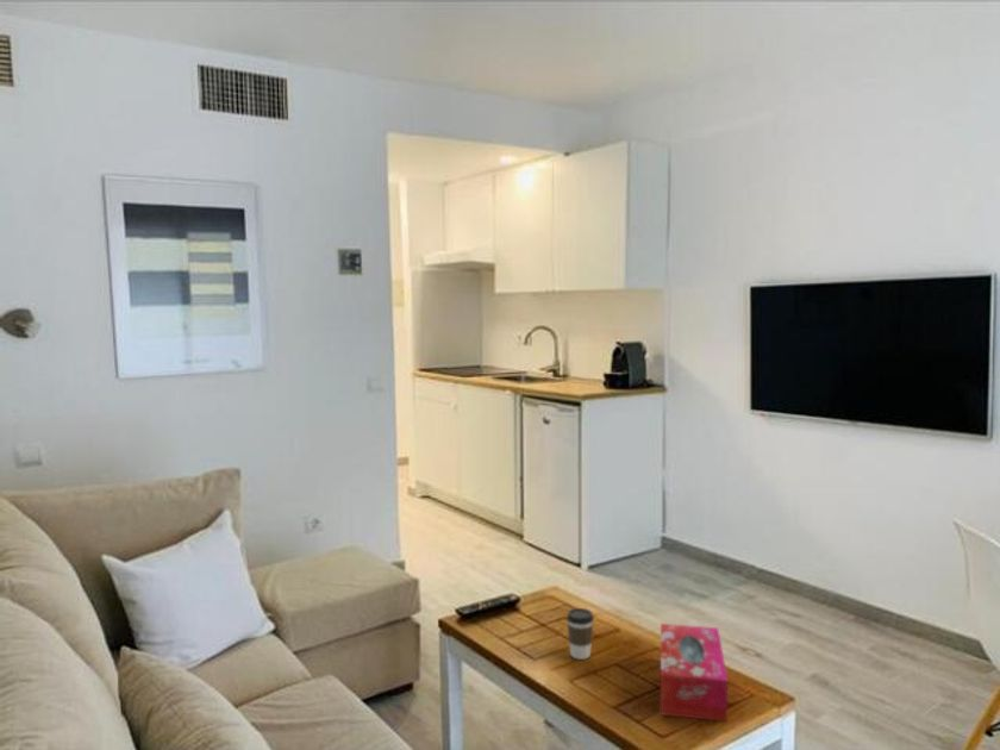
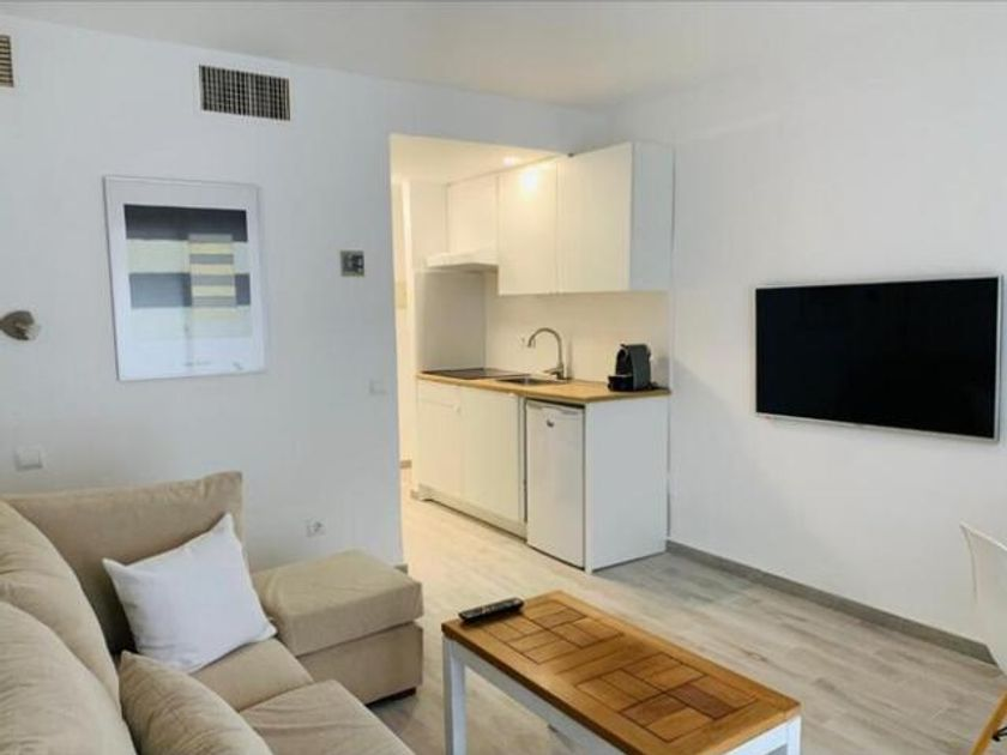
- coffee cup (580, 633)
- tissue box (690, 668)
